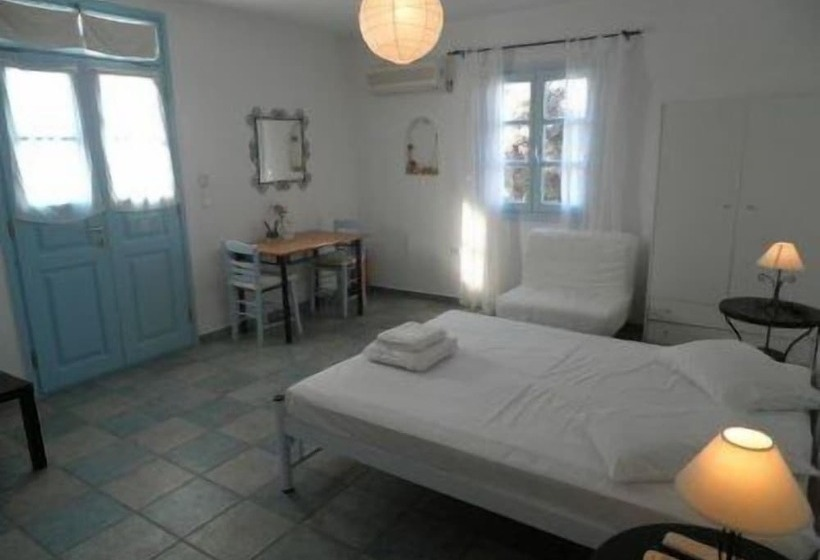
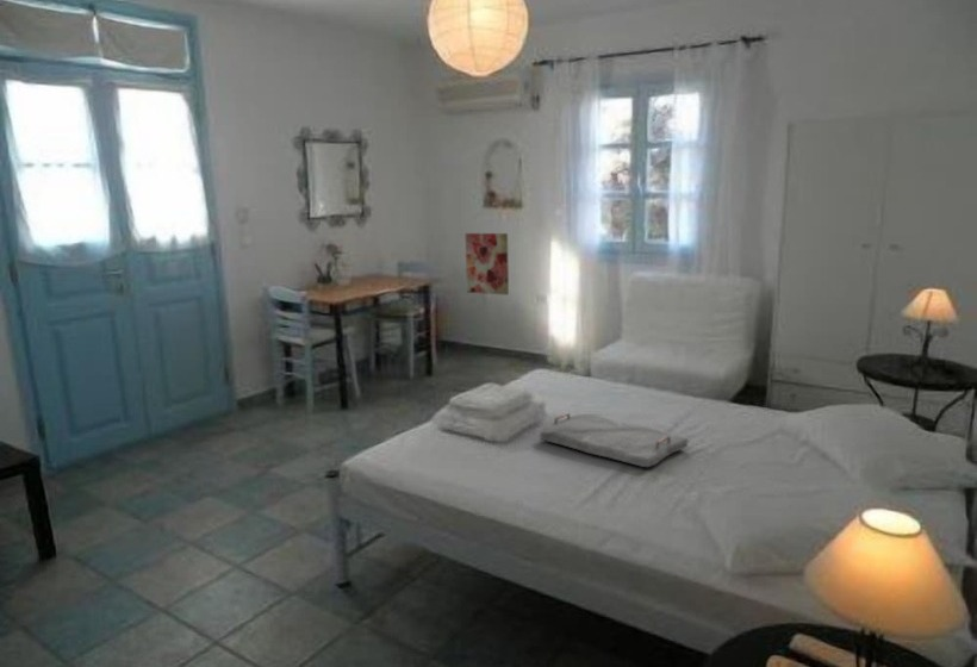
+ serving tray (615, 432)
+ wall art (486, 263)
